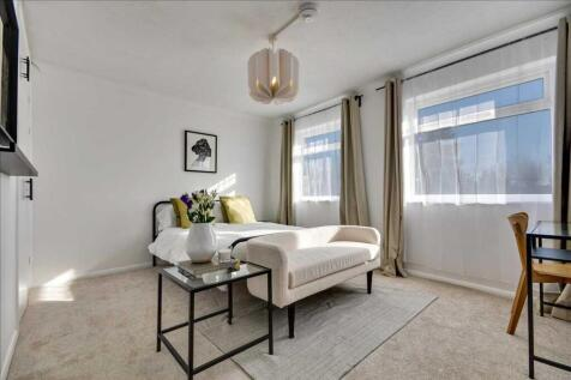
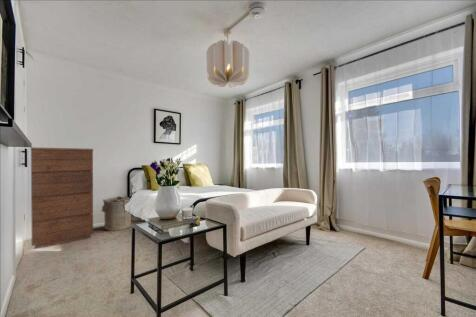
+ laundry hamper (116, 211)
+ dresser (62, 193)
